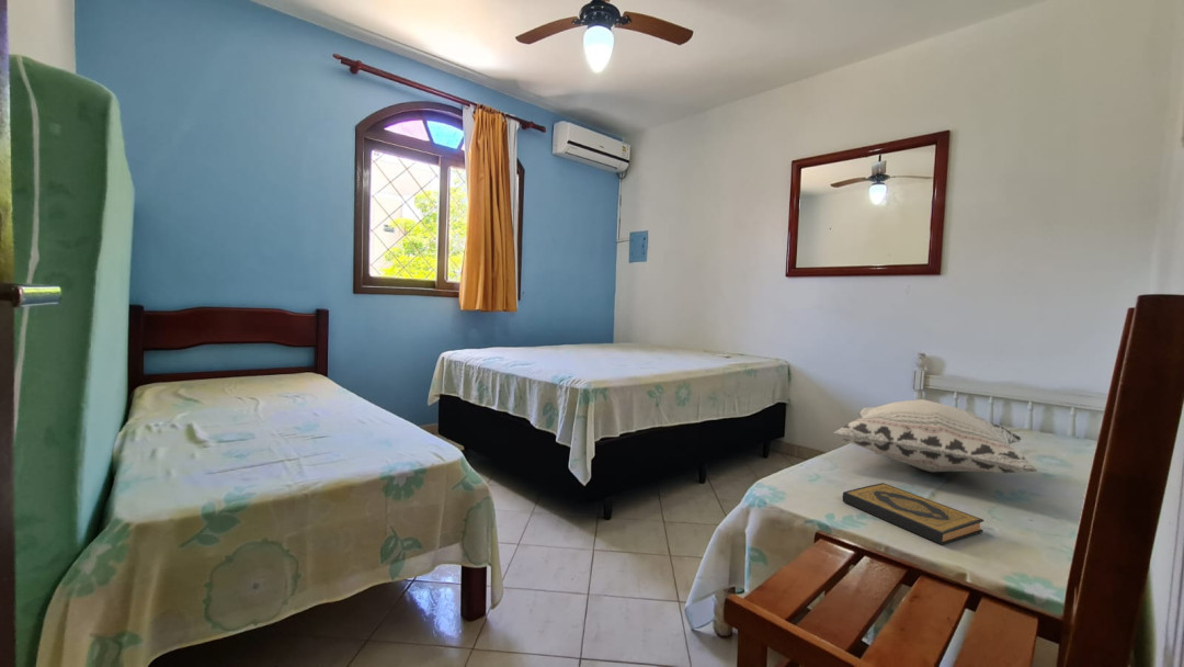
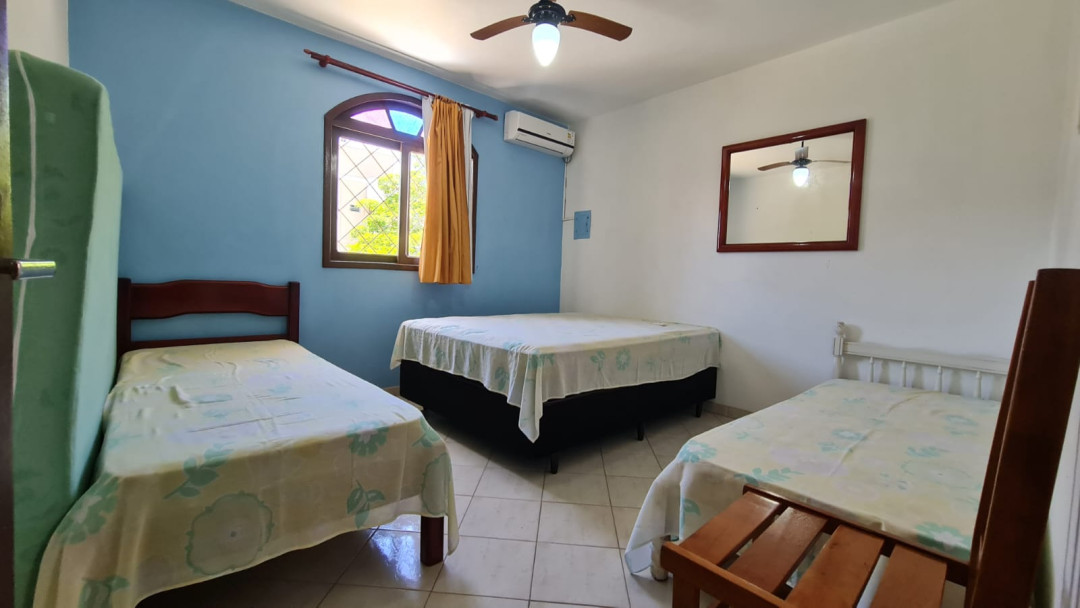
- decorative pillow (927, 434)
- hardback book (908, 510)
